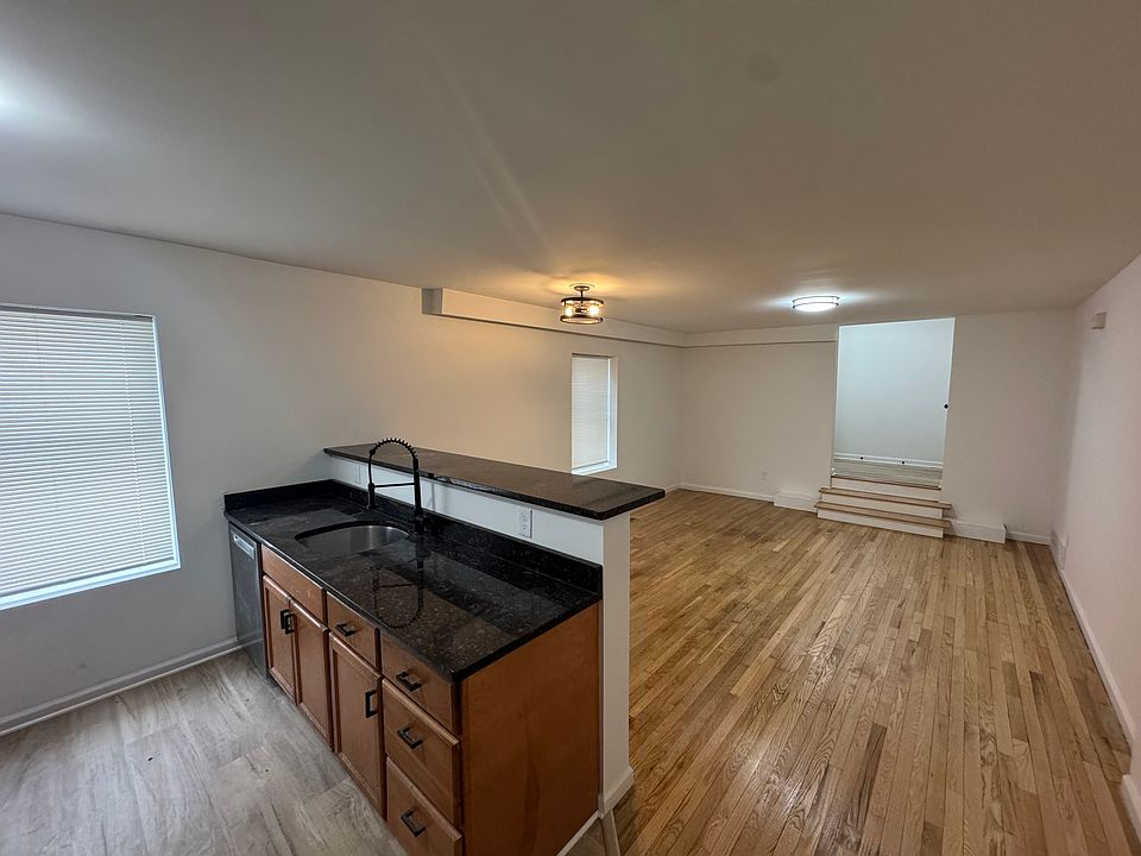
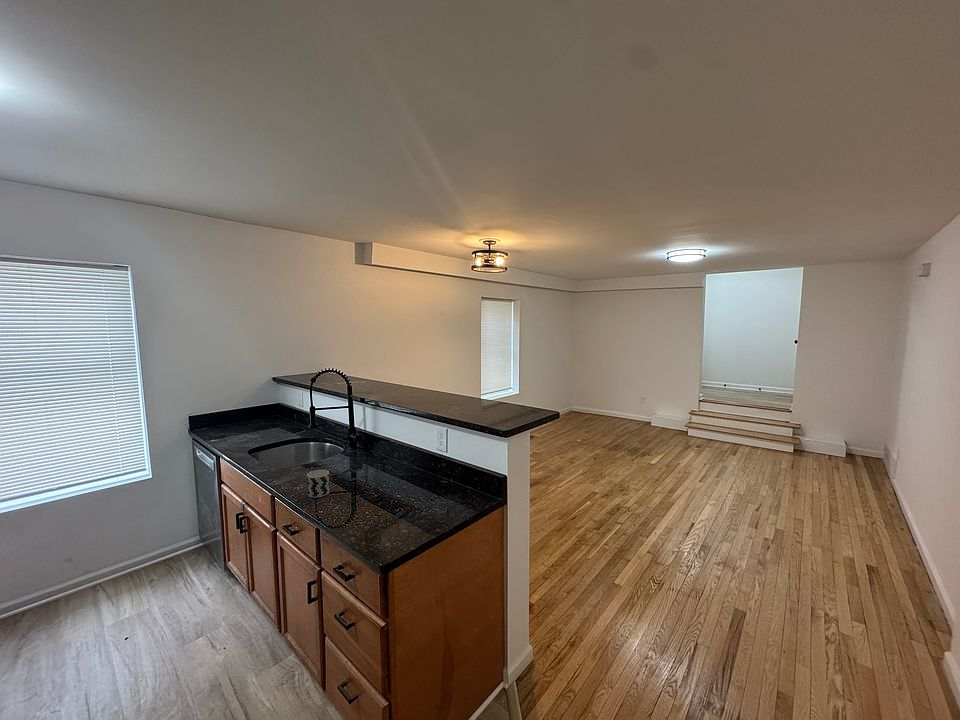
+ cup (317, 482)
